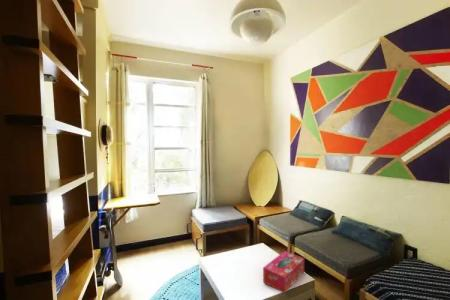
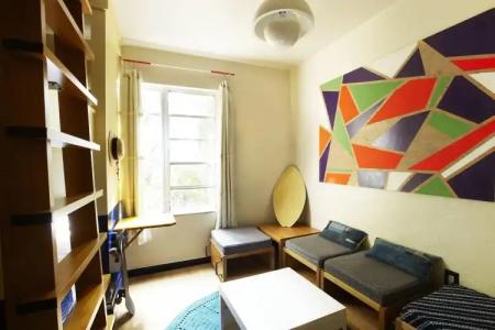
- tissue box (284, 269)
